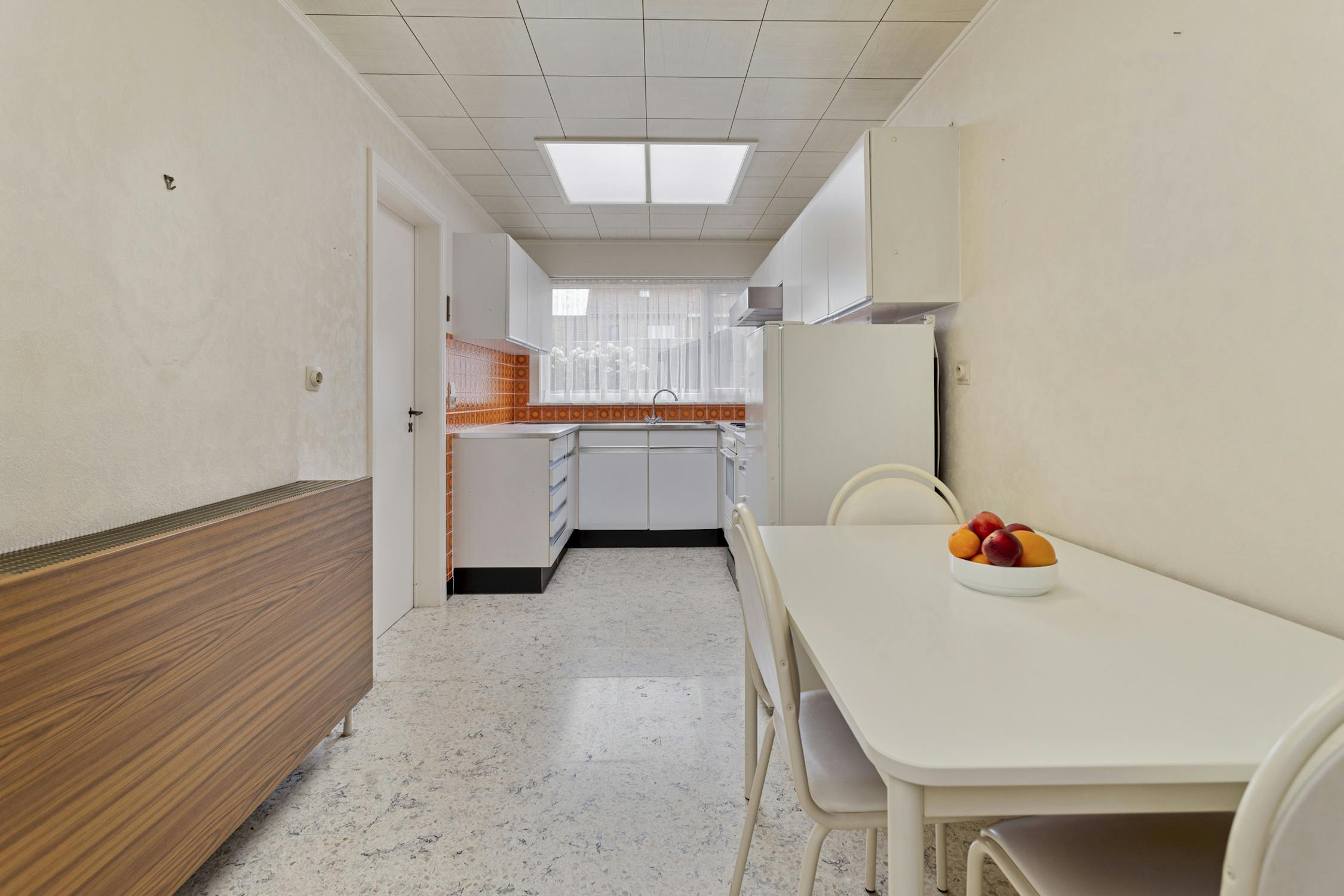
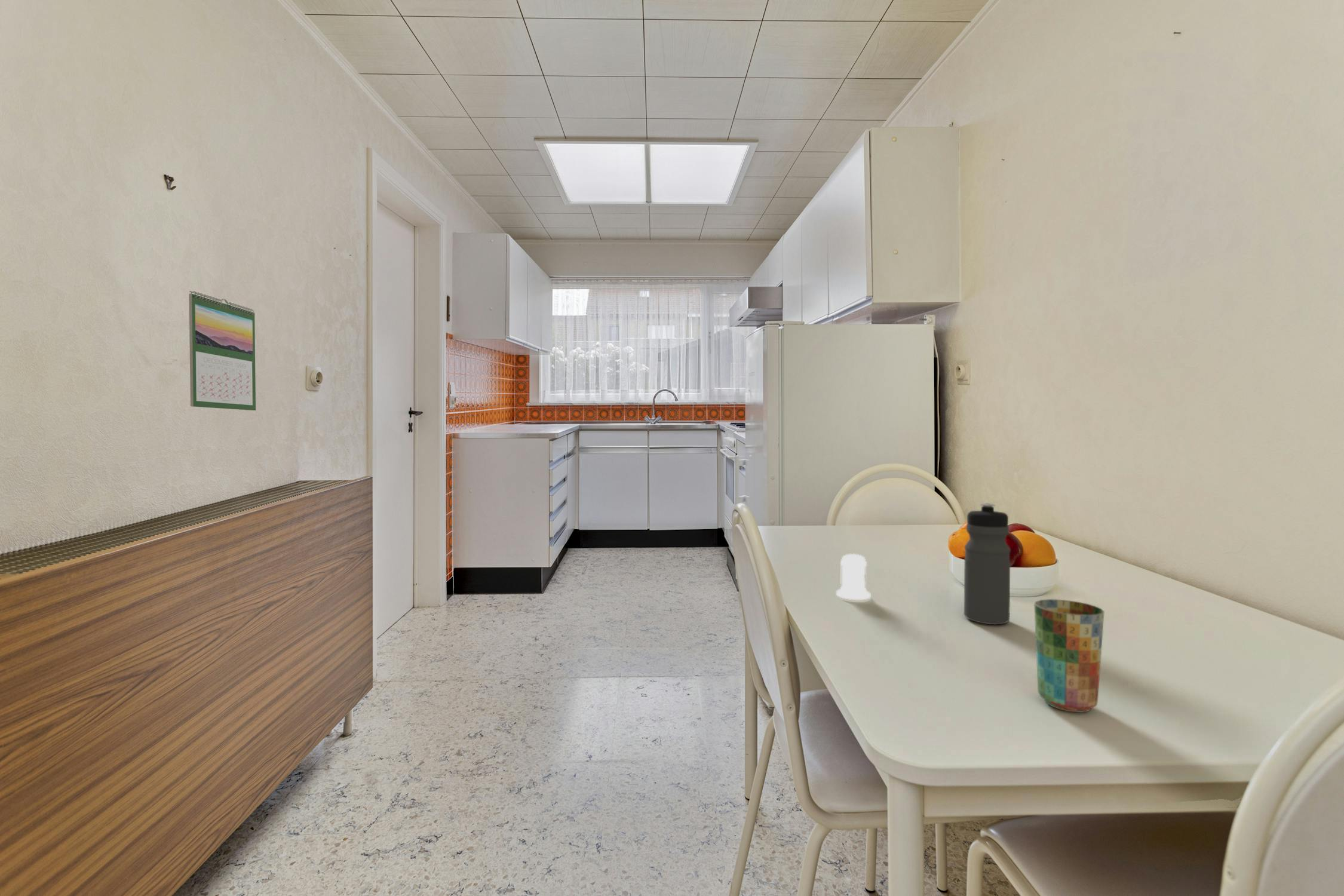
+ water bottle (987, 561)
+ calendar (225, 354)
+ cup (1067, 655)
+ salt shaker (853, 575)
